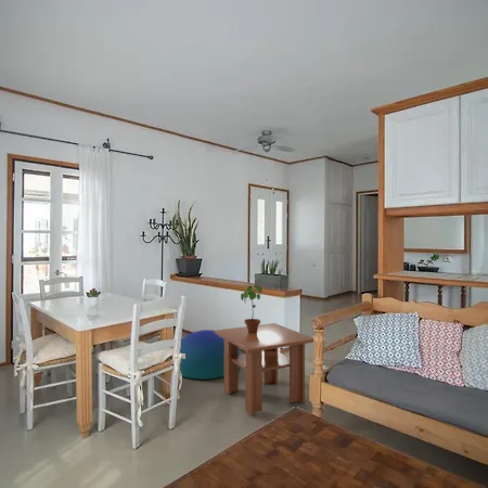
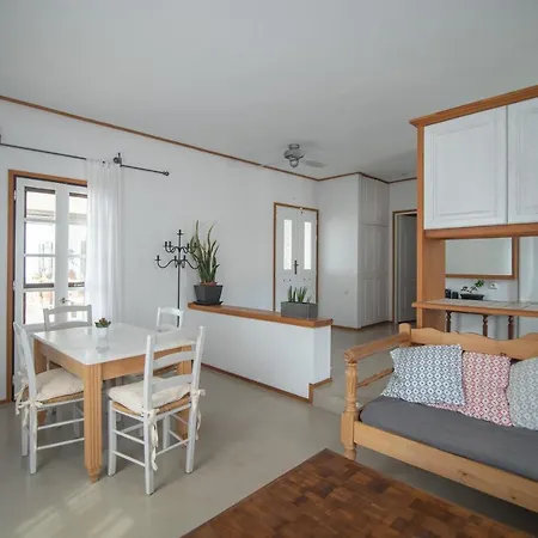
- coffee table (262, 364)
- potted plant (253, 307)
- pouf (206, 348)
